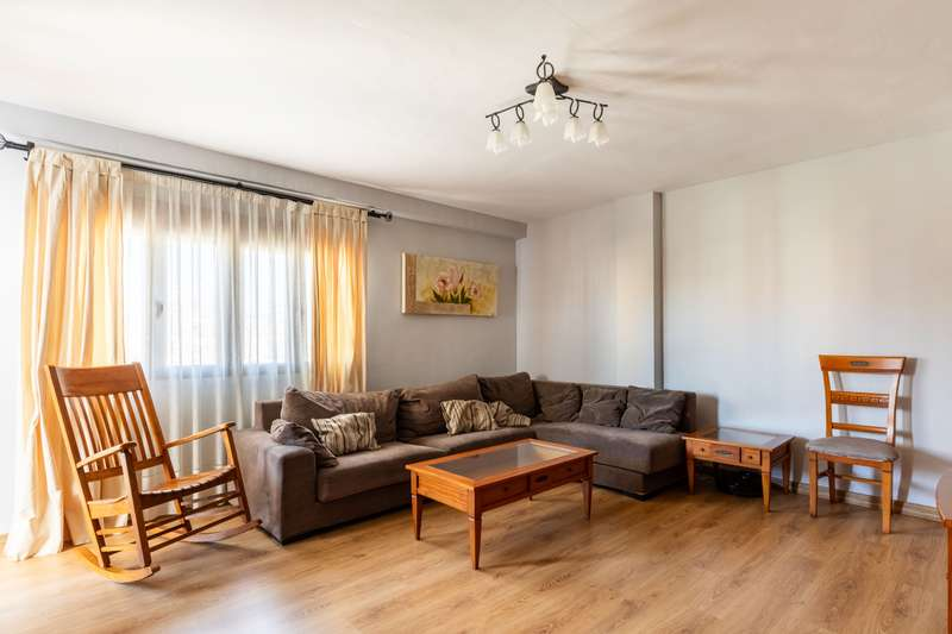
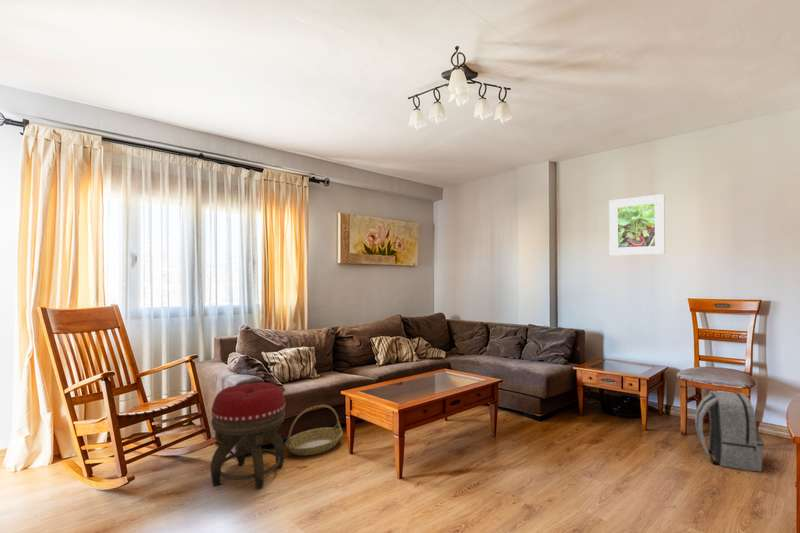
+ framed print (635, 226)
+ backpack (726, 425)
+ basket (314, 429)
+ footstool (249, 431)
